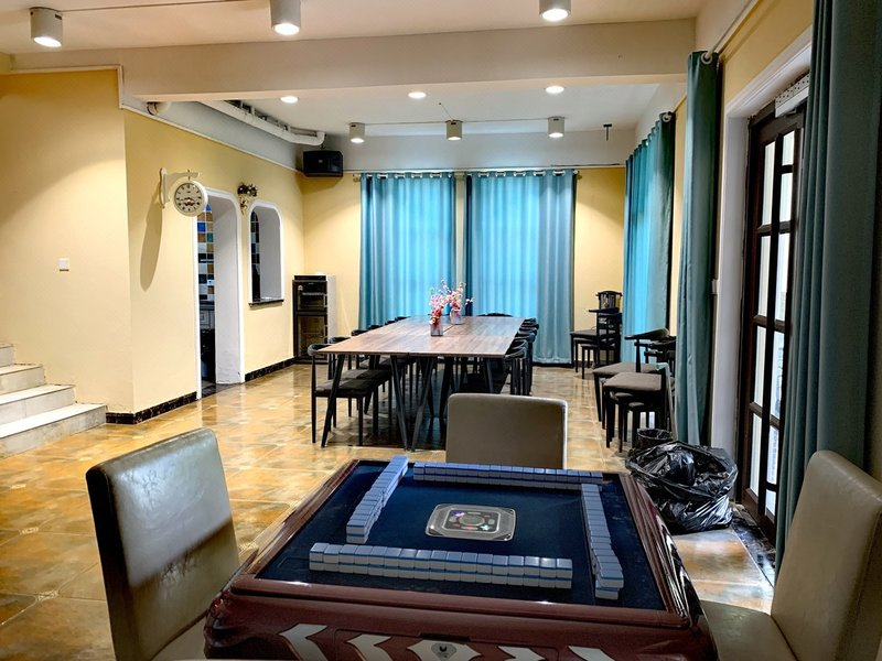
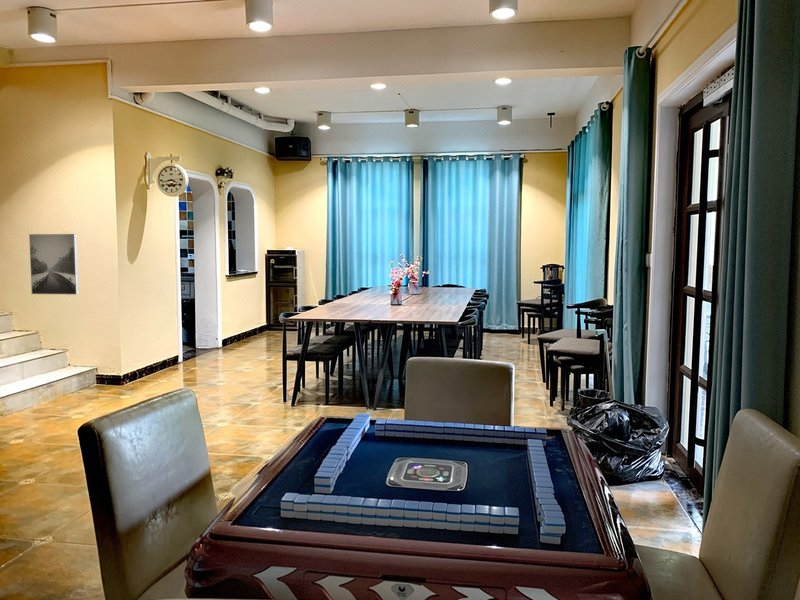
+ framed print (53, 264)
